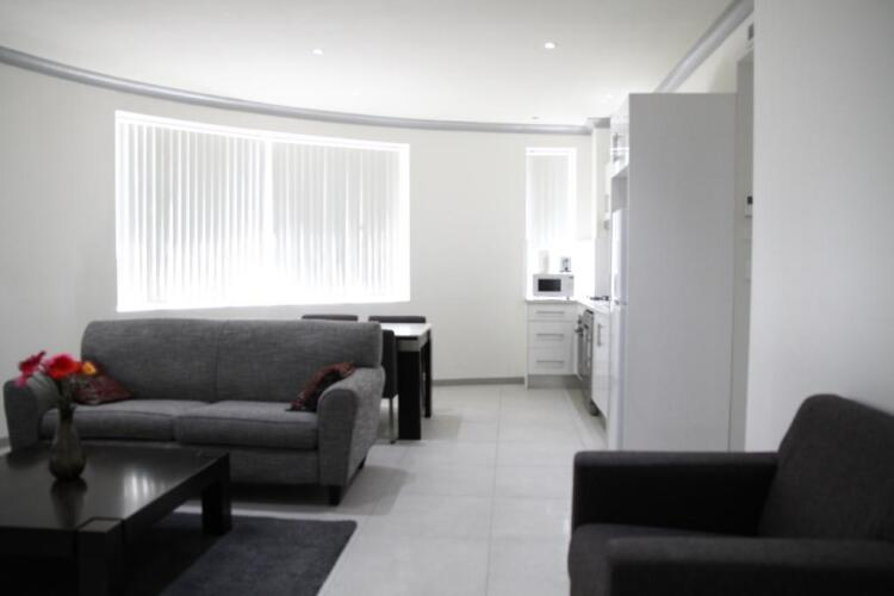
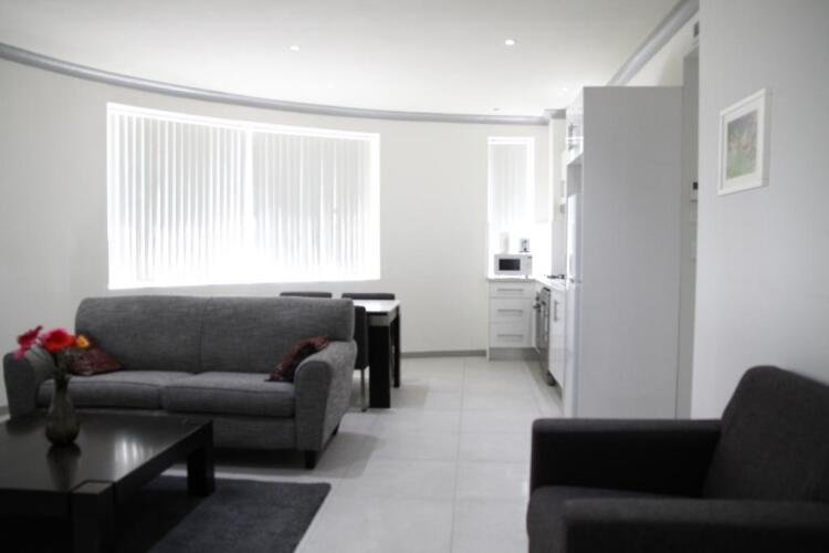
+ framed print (742, 145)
